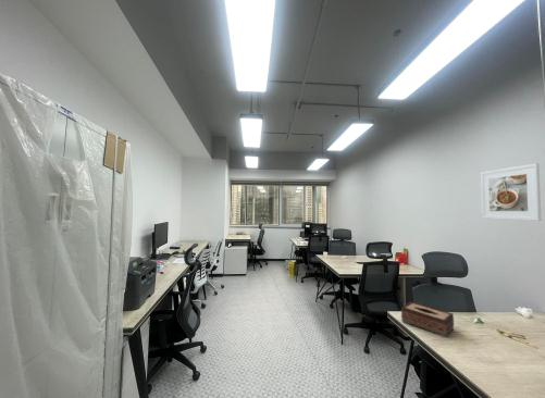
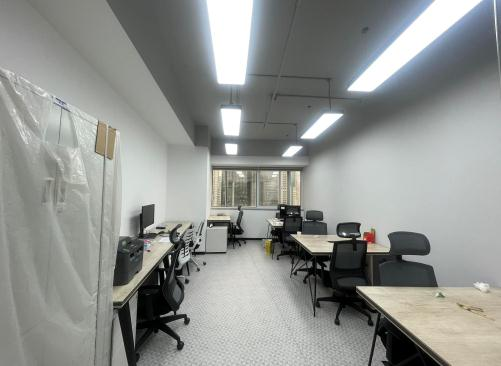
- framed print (507, 194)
- tissue box (426, 318)
